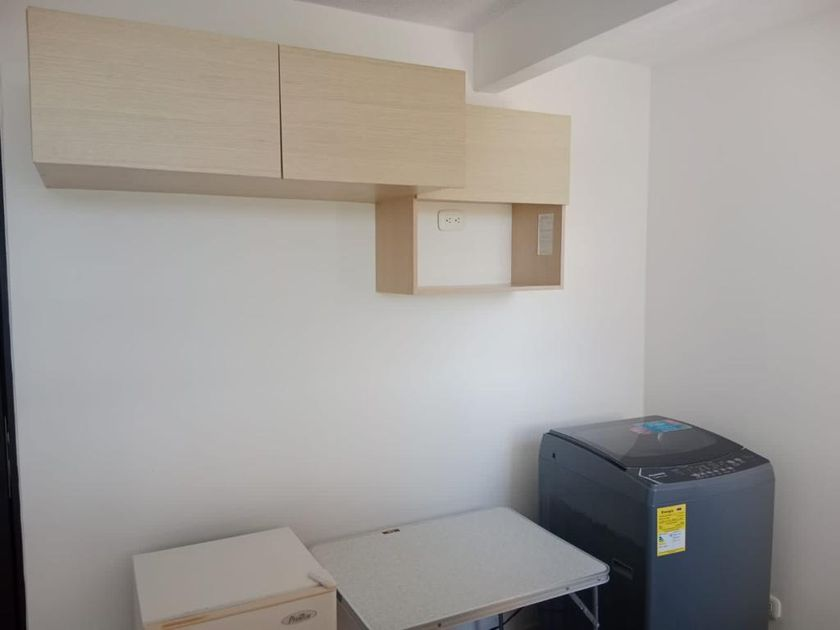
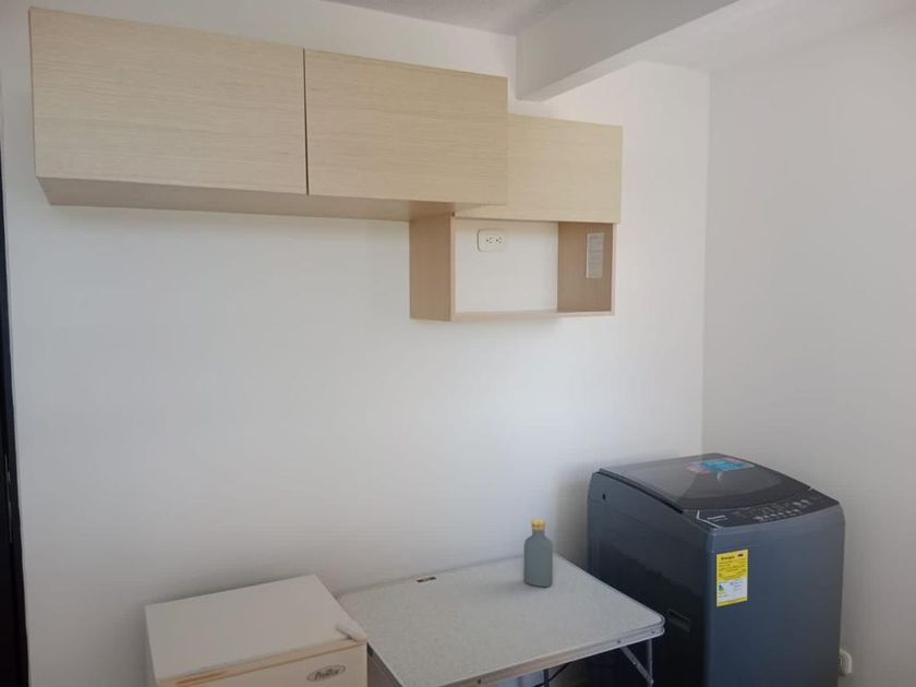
+ vodka (538, 552)
